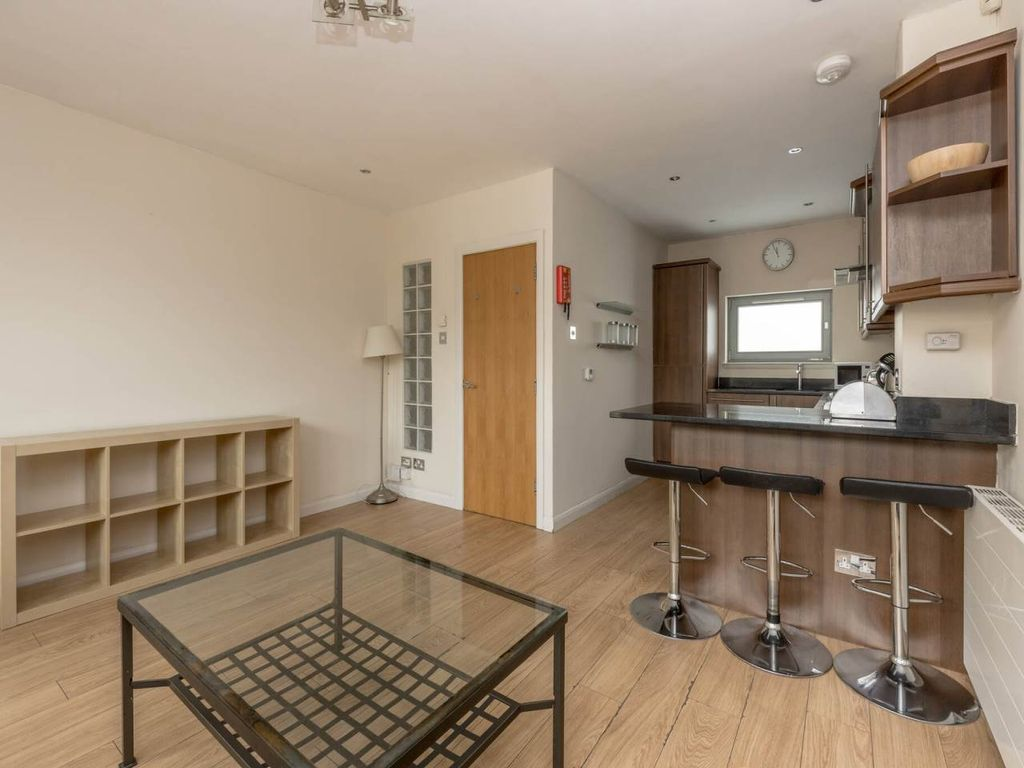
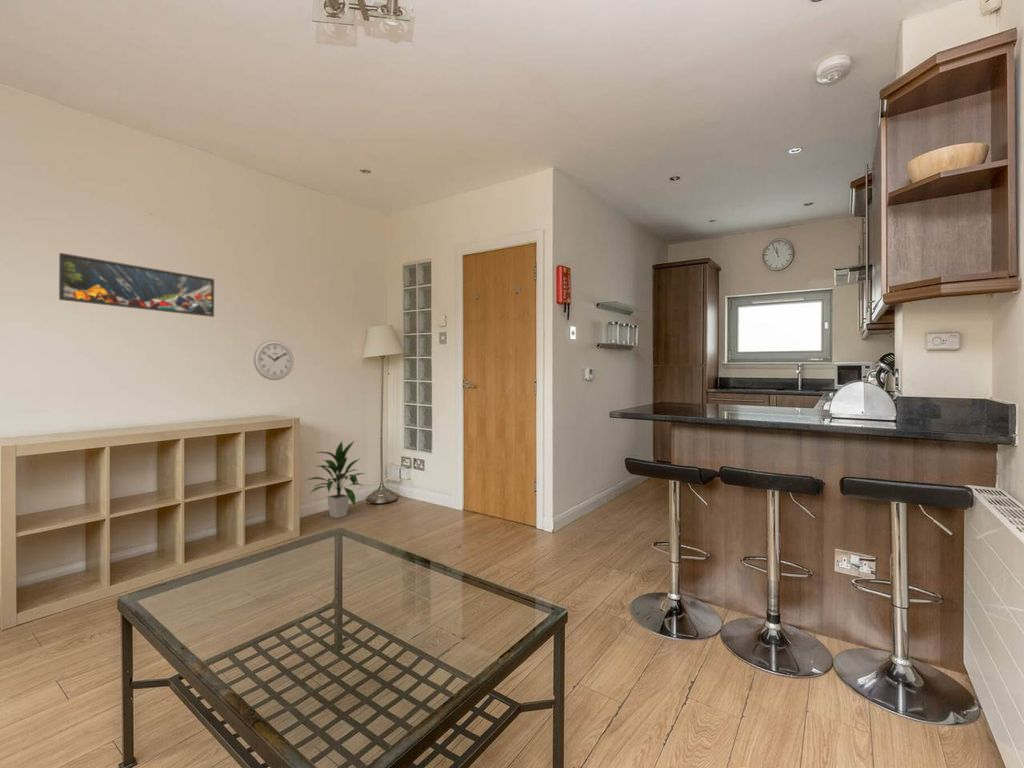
+ indoor plant (338, 479)
+ wall clock (274, 360)
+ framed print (145, 288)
